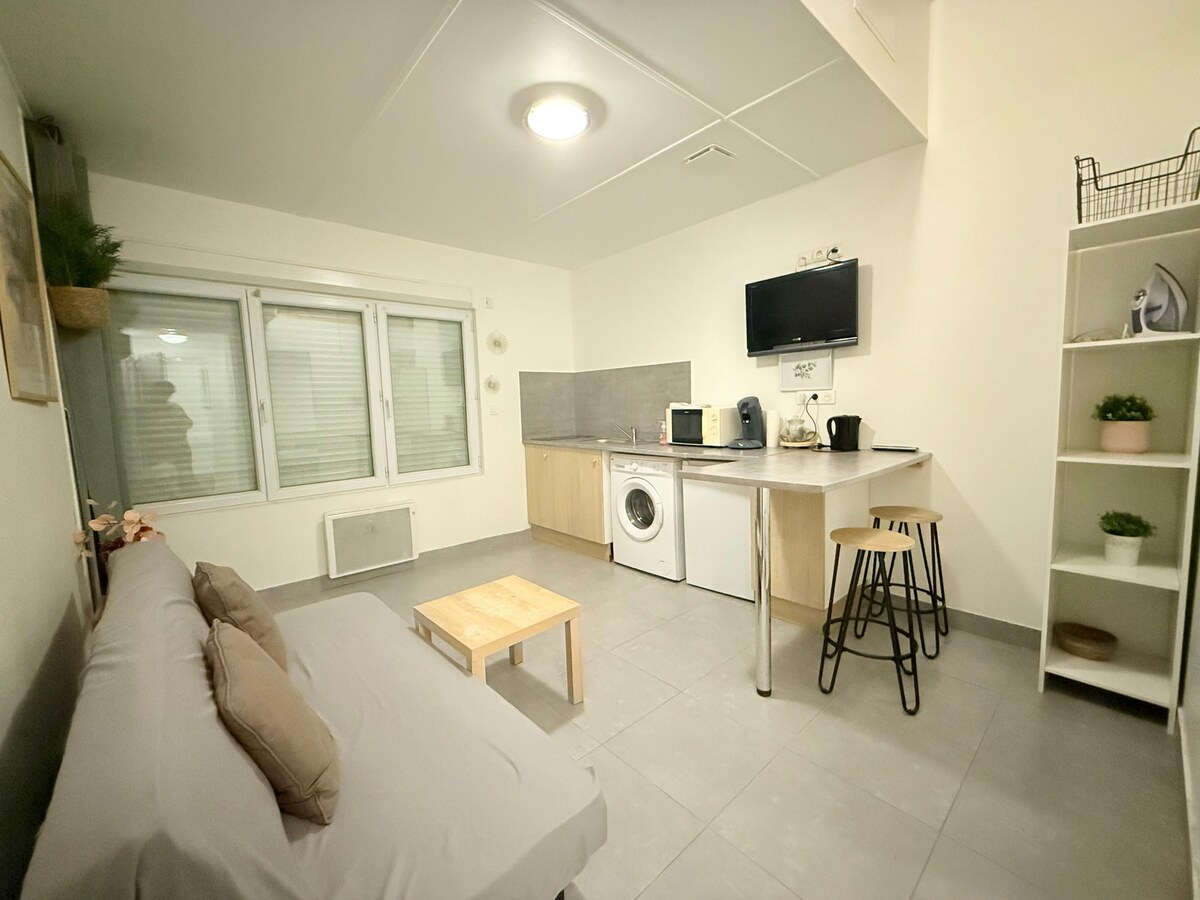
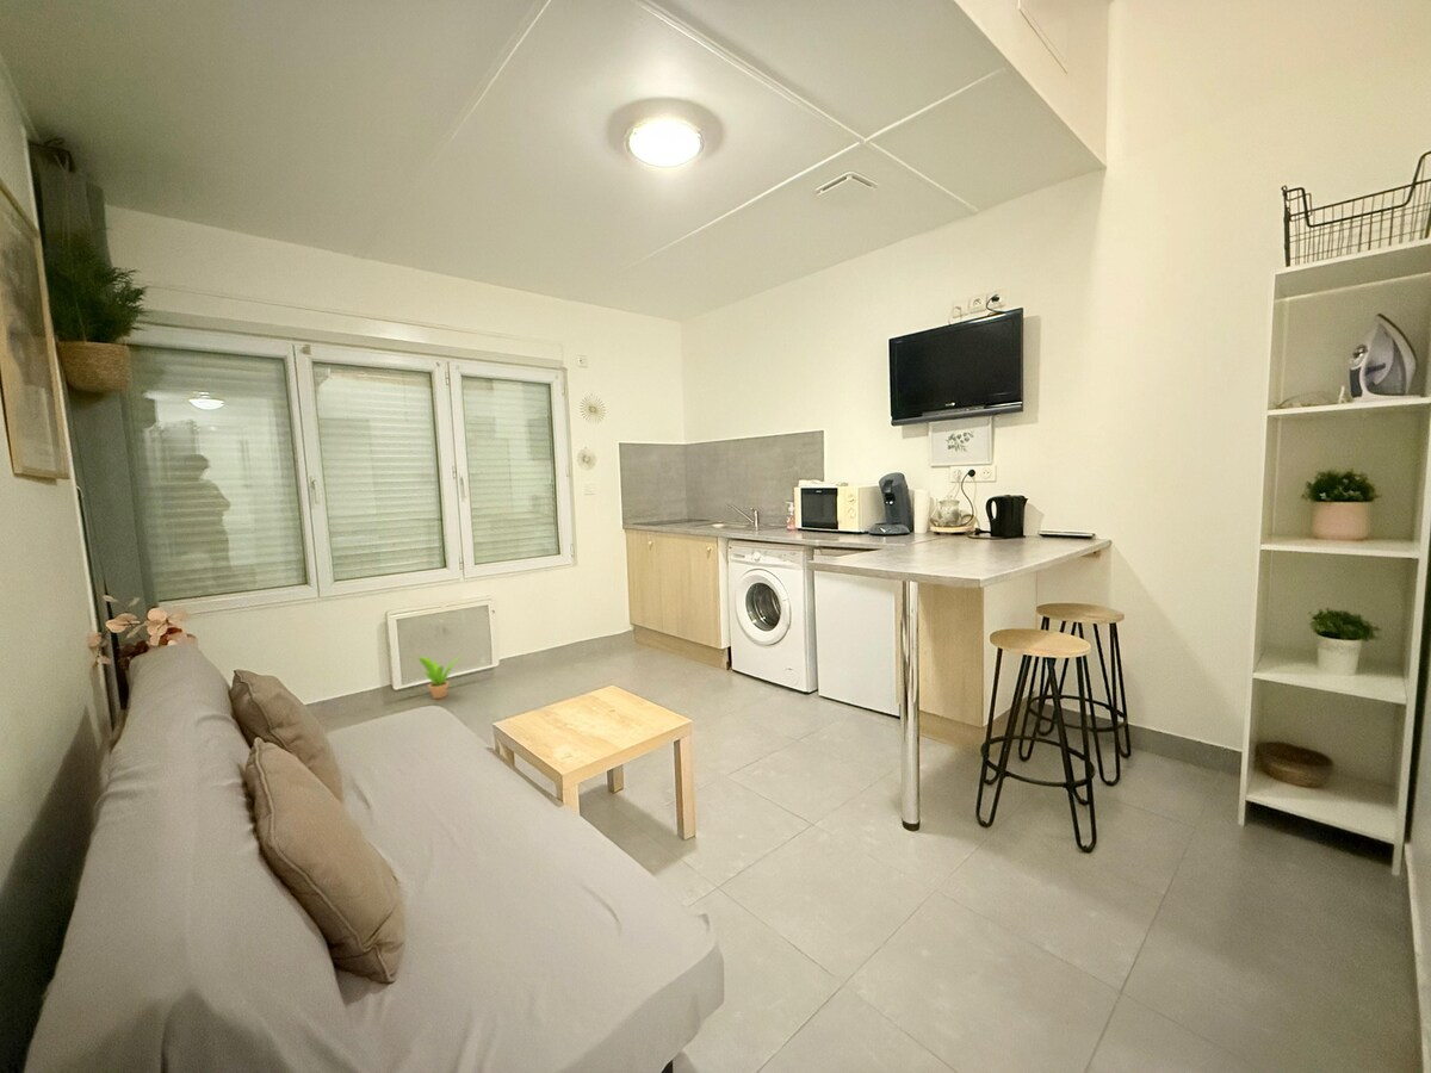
+ potted plant (438, 672)
